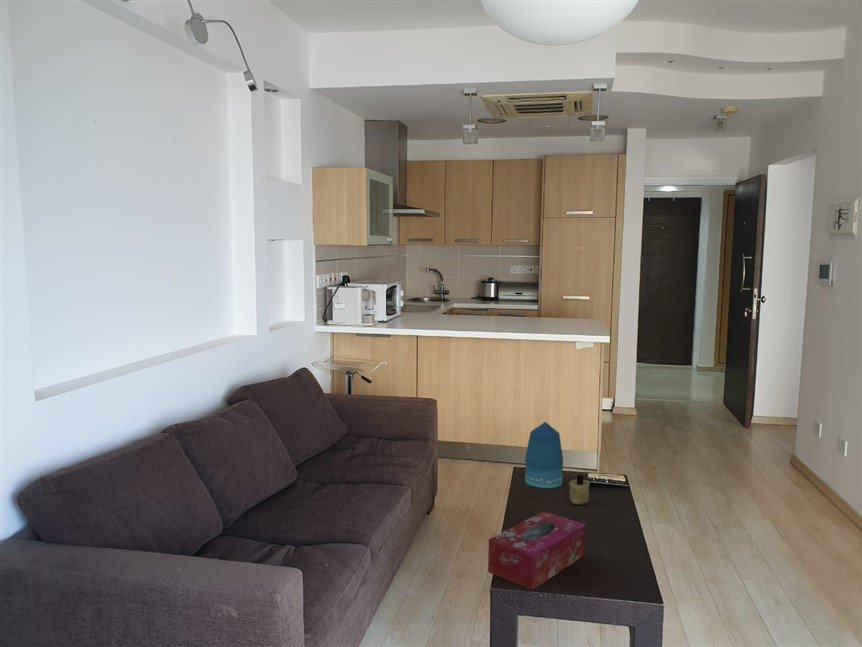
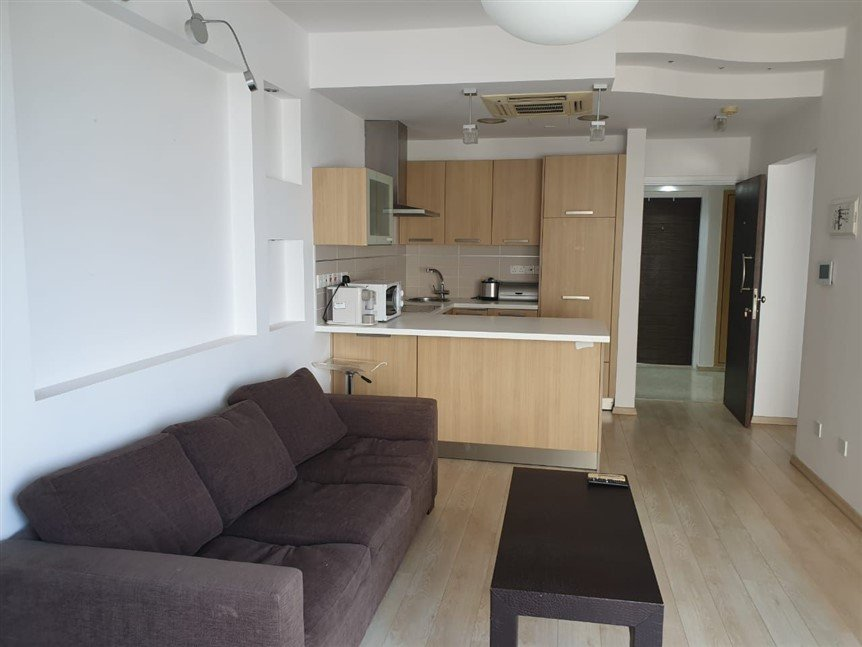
- vase (544, 451)
- candle (578, 488)
- tissue box (537, 547)
